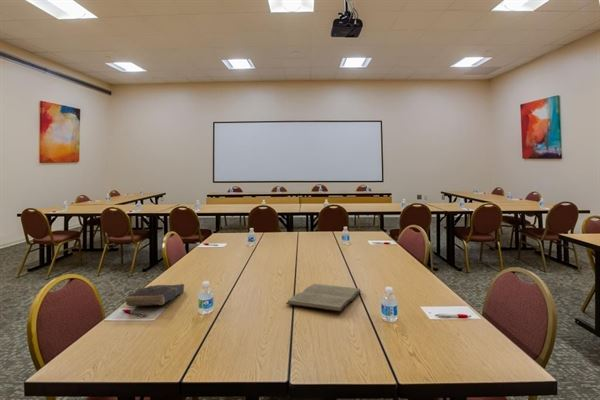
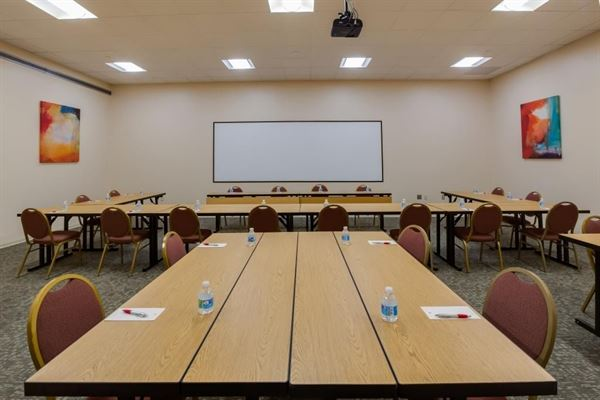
- book (325, 295)
- book (156, 293)
